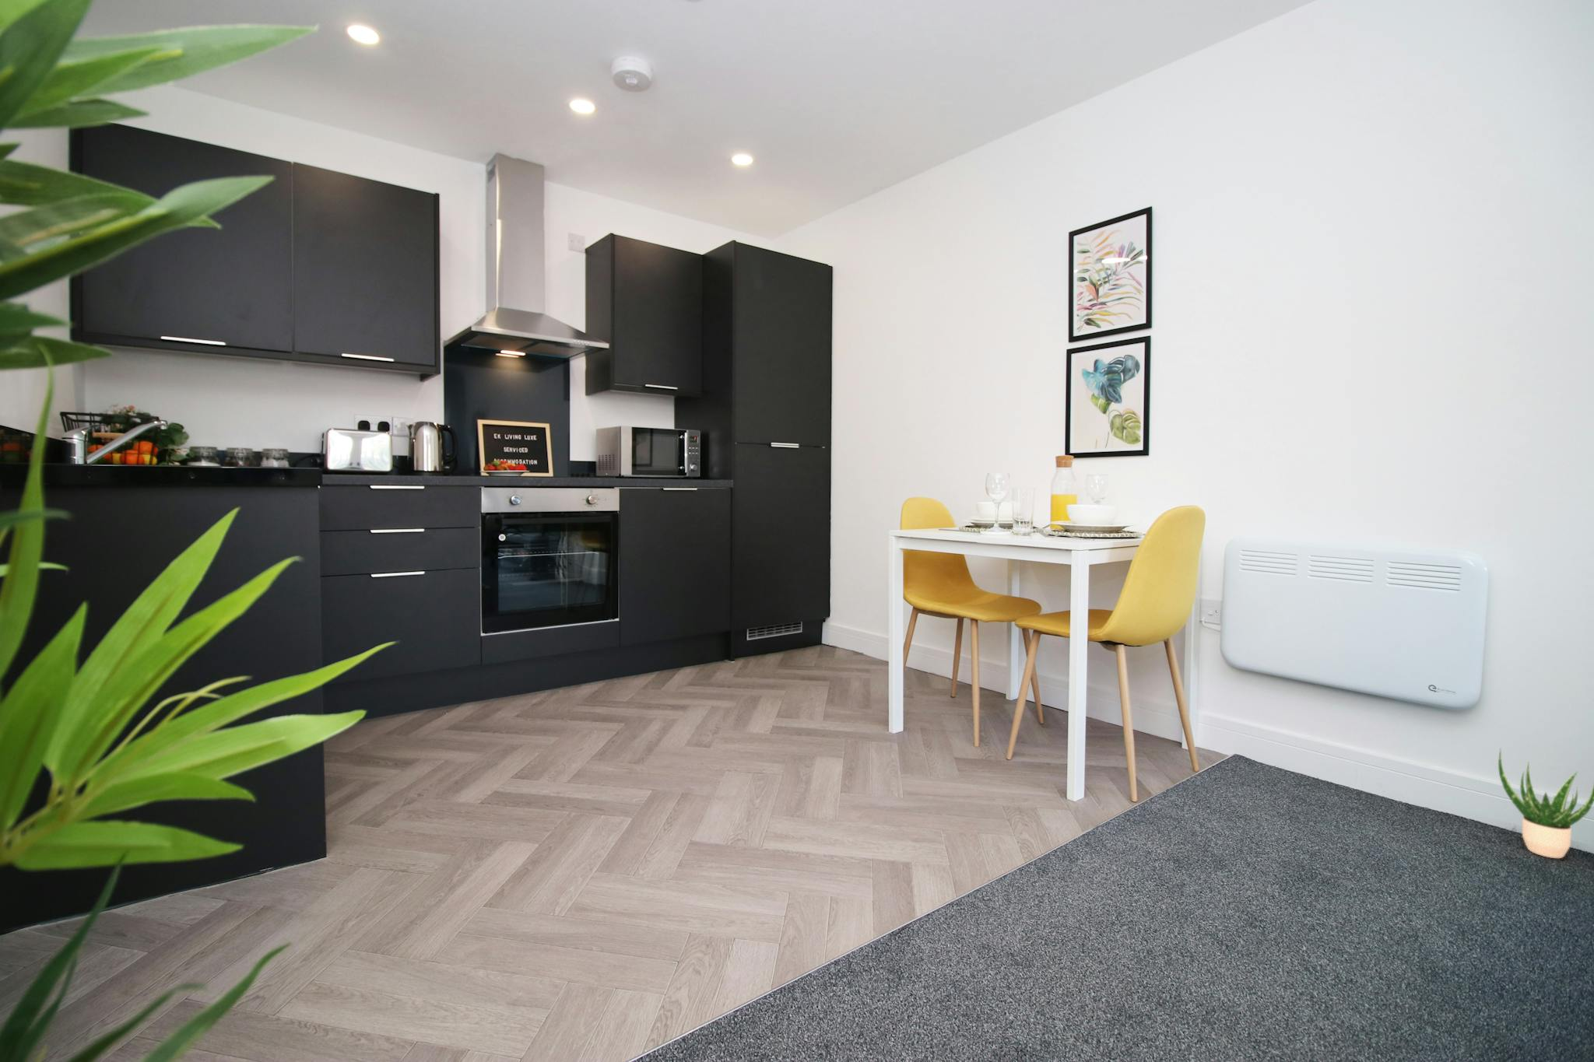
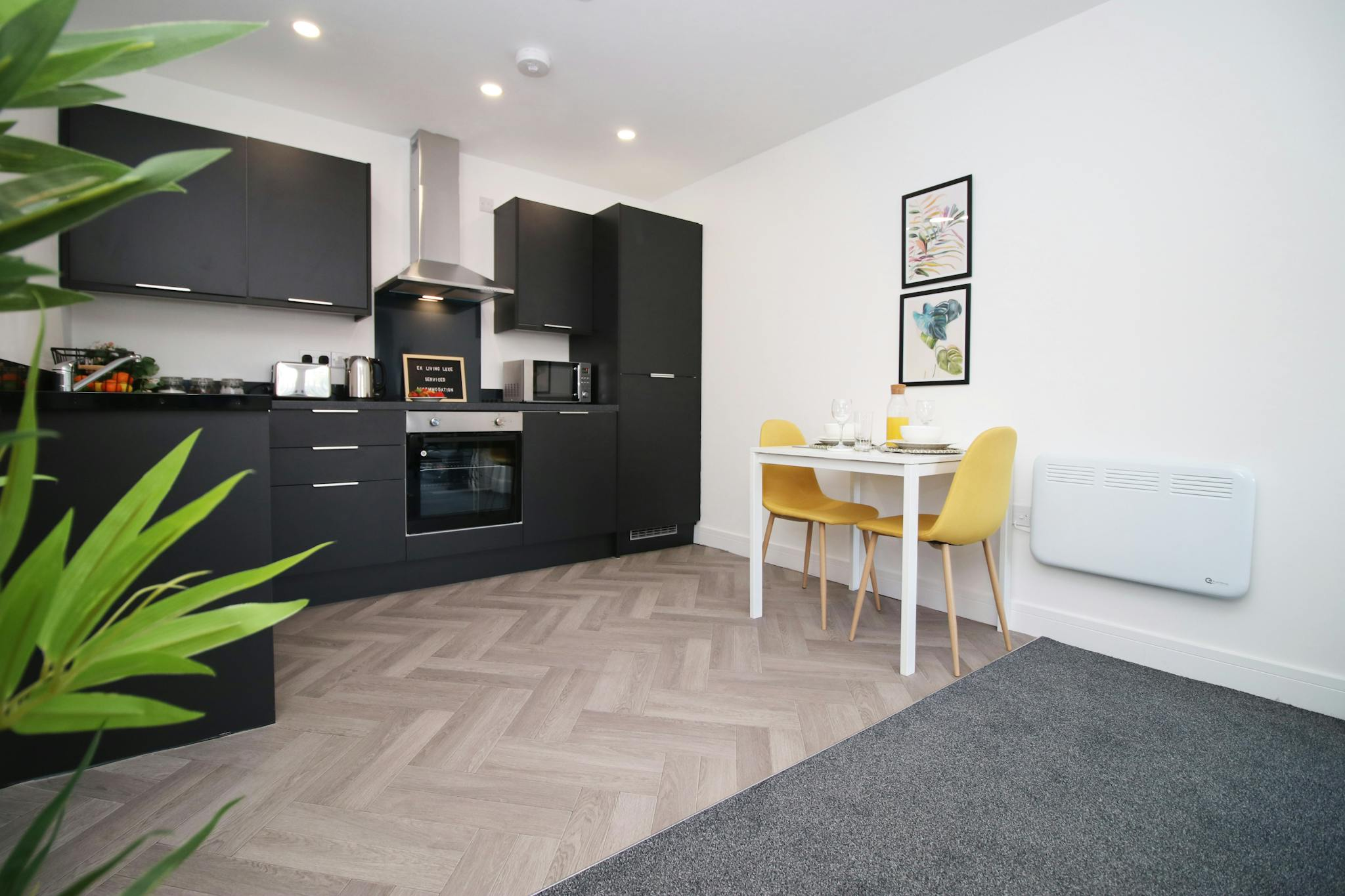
- potted plant (1544, 804)
